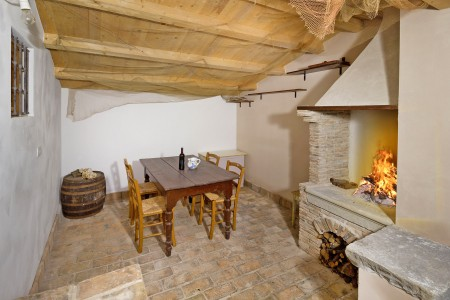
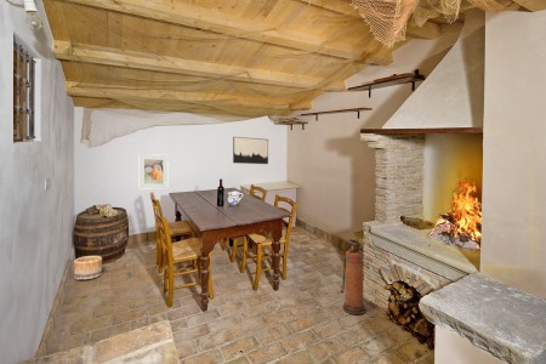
+ basket (87, 267)
+ fire extinguisher (353, 274)
+ wall art (250, 150)
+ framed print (153, 171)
